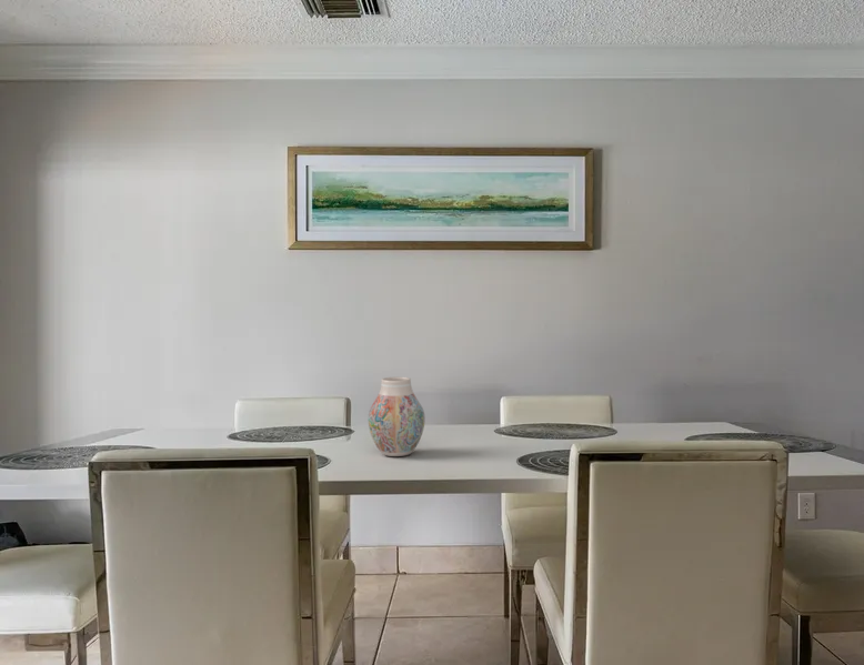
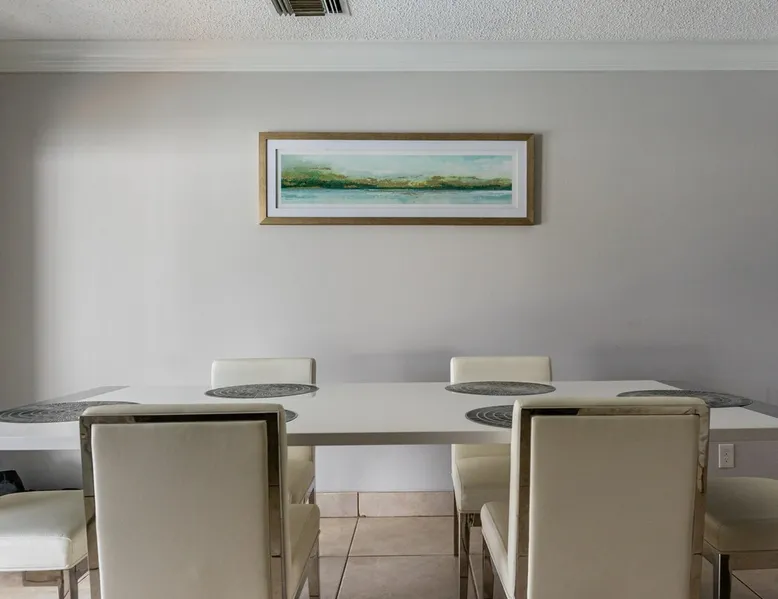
- vase (396, 416)
